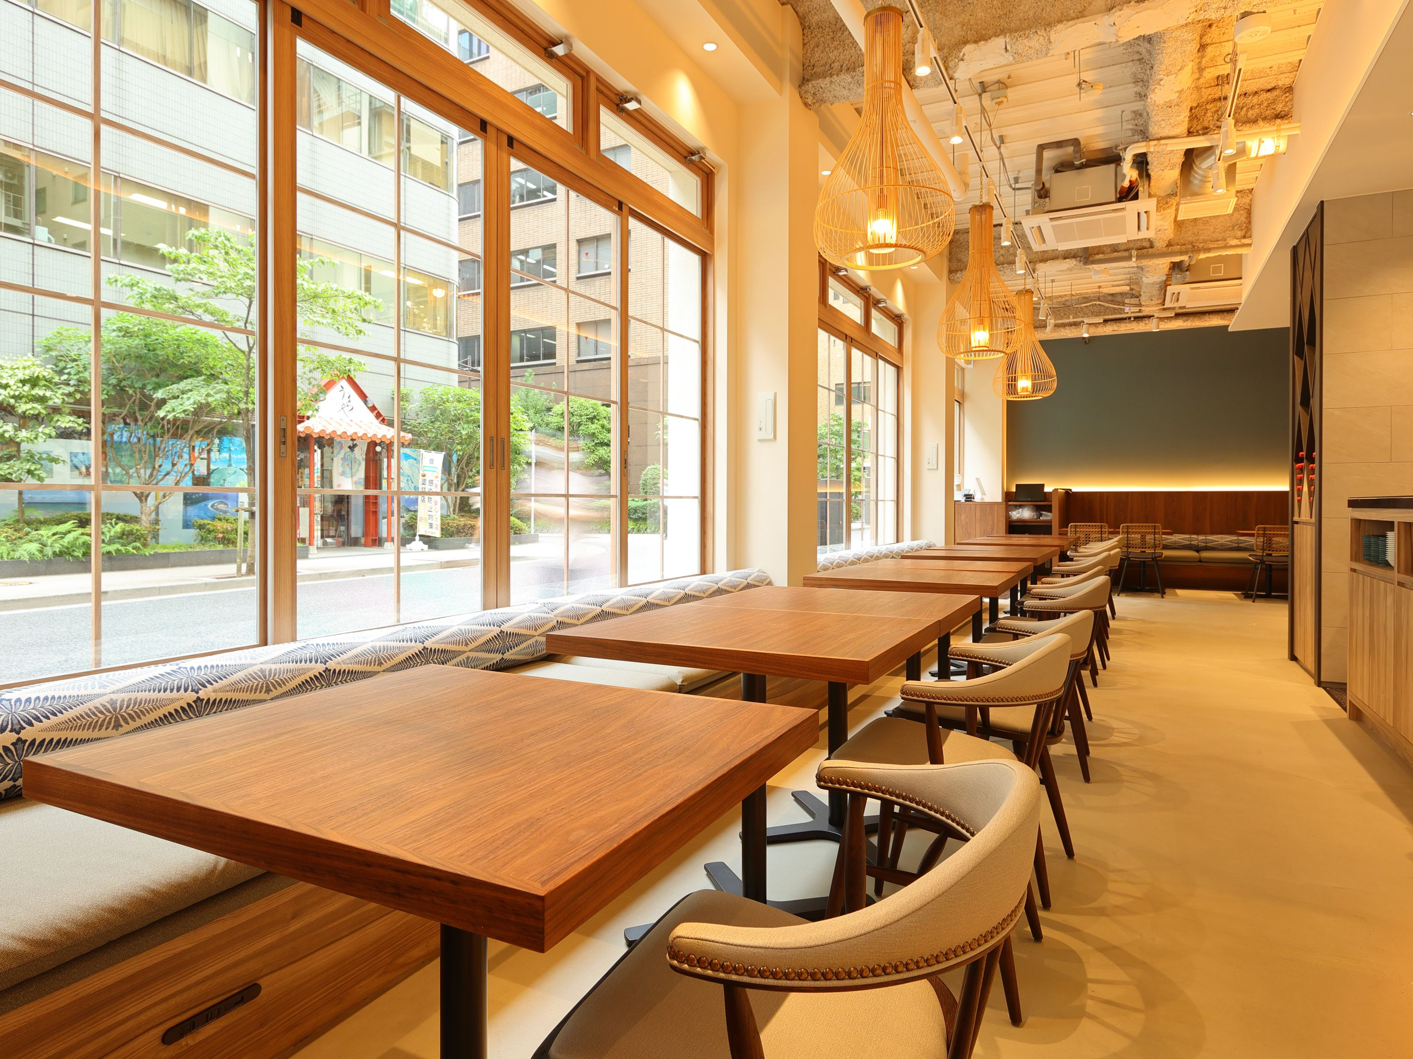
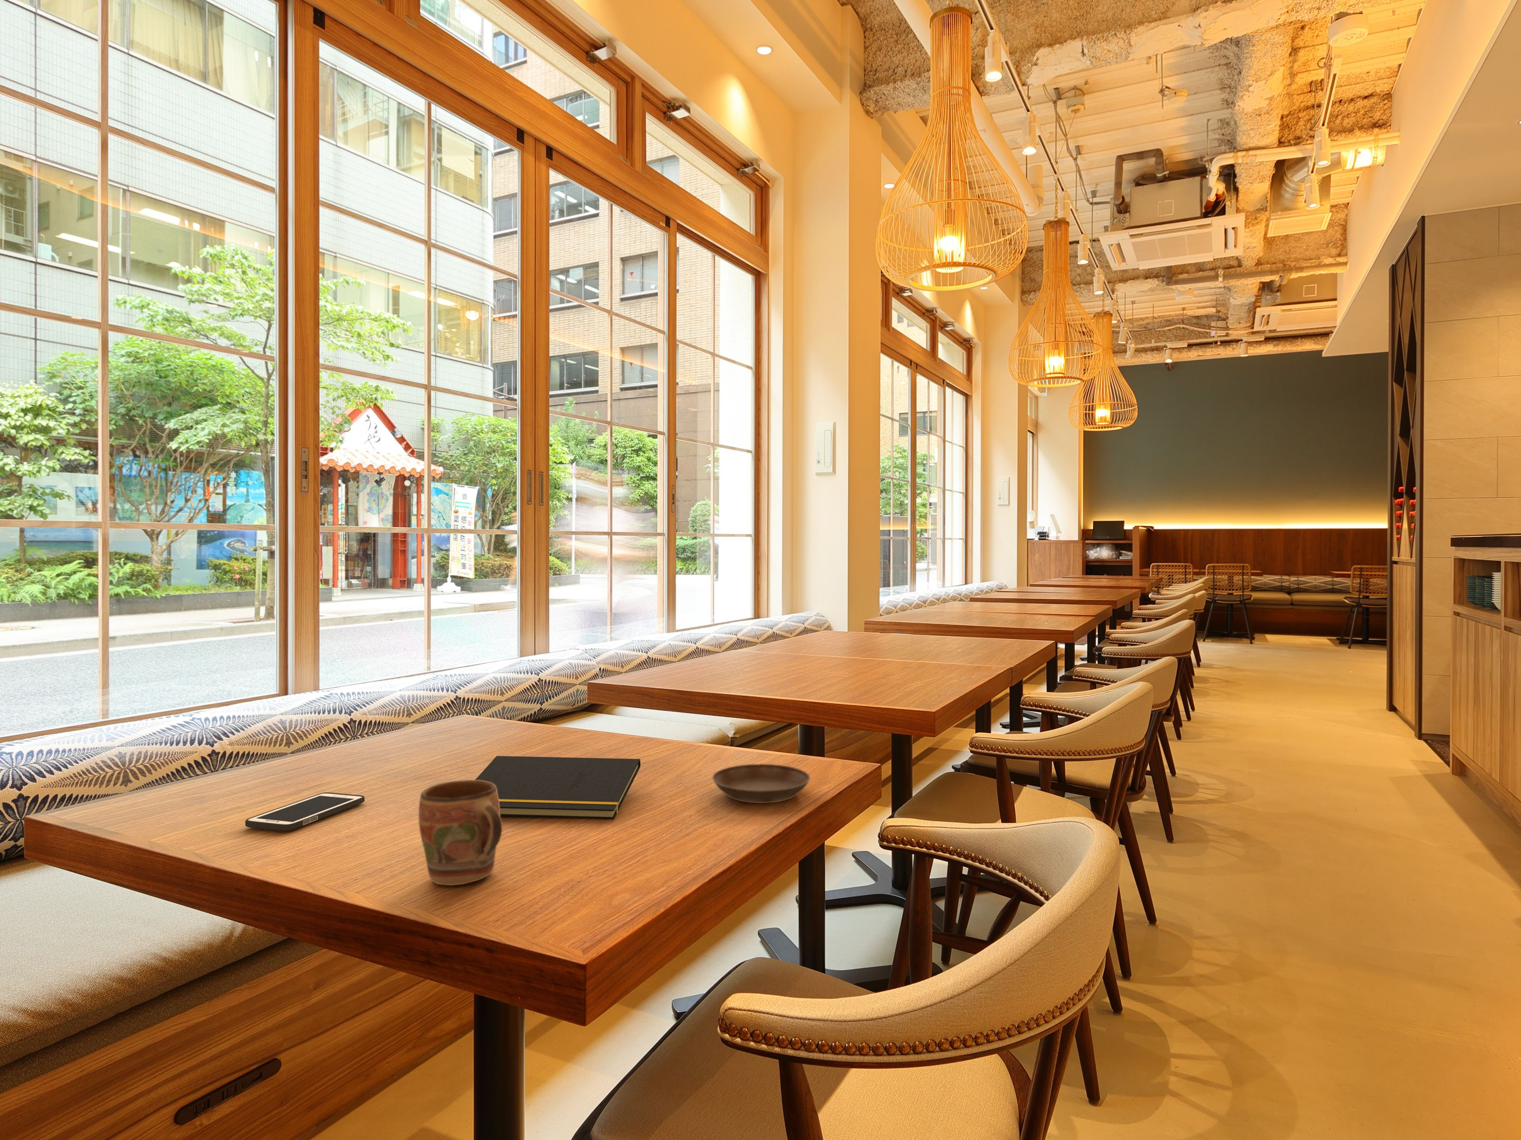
+ cell phone (308, 811)
+ saucer (760, 784)
+ mug (461, 833)
+ notepad (551, 786)
